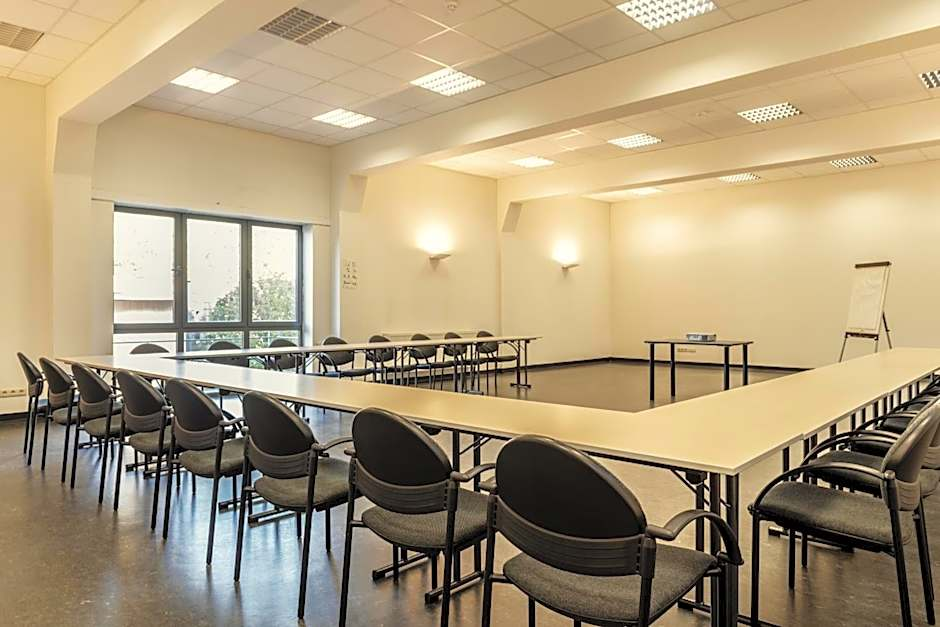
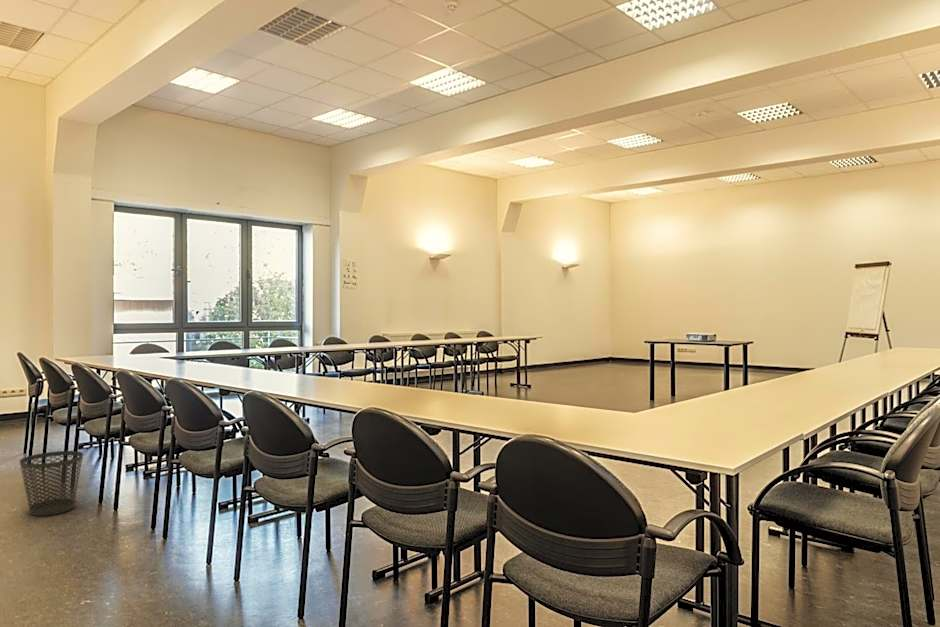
+ wastebasket (52, 484)
